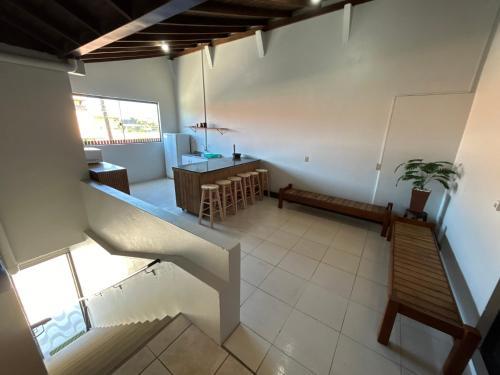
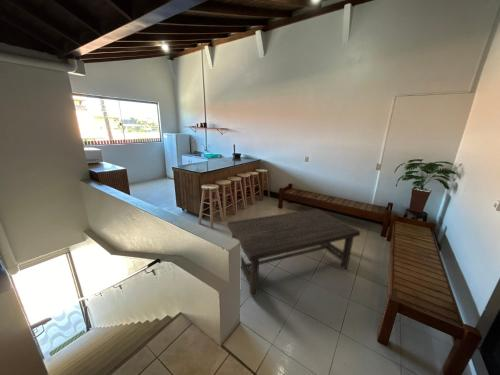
+ coffee table (290, 245)
